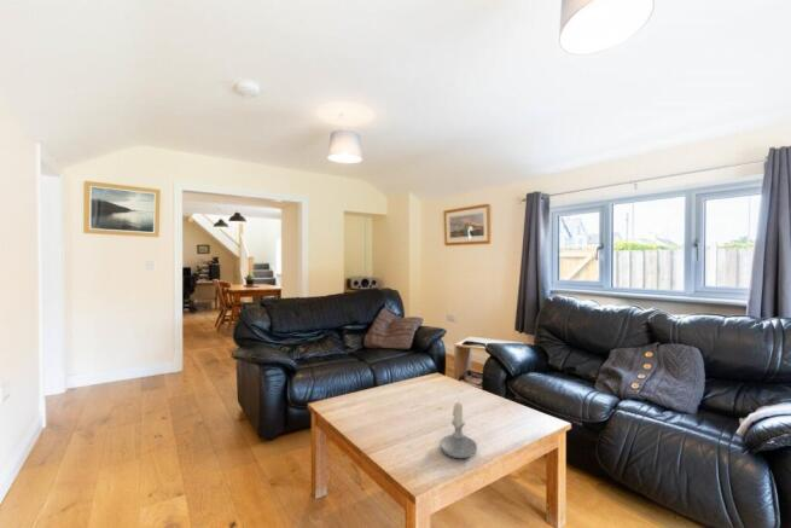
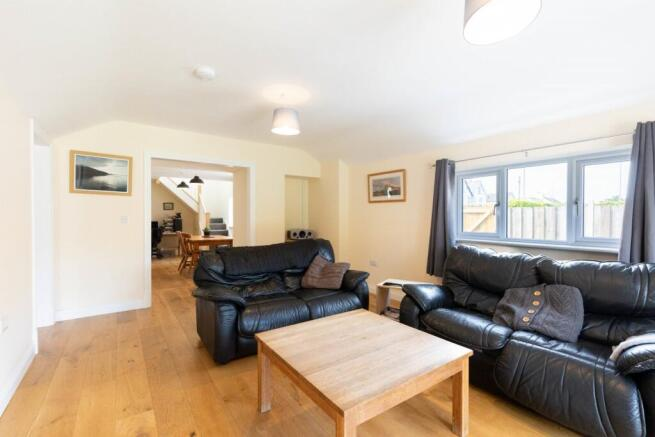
- candle (458, 425)
